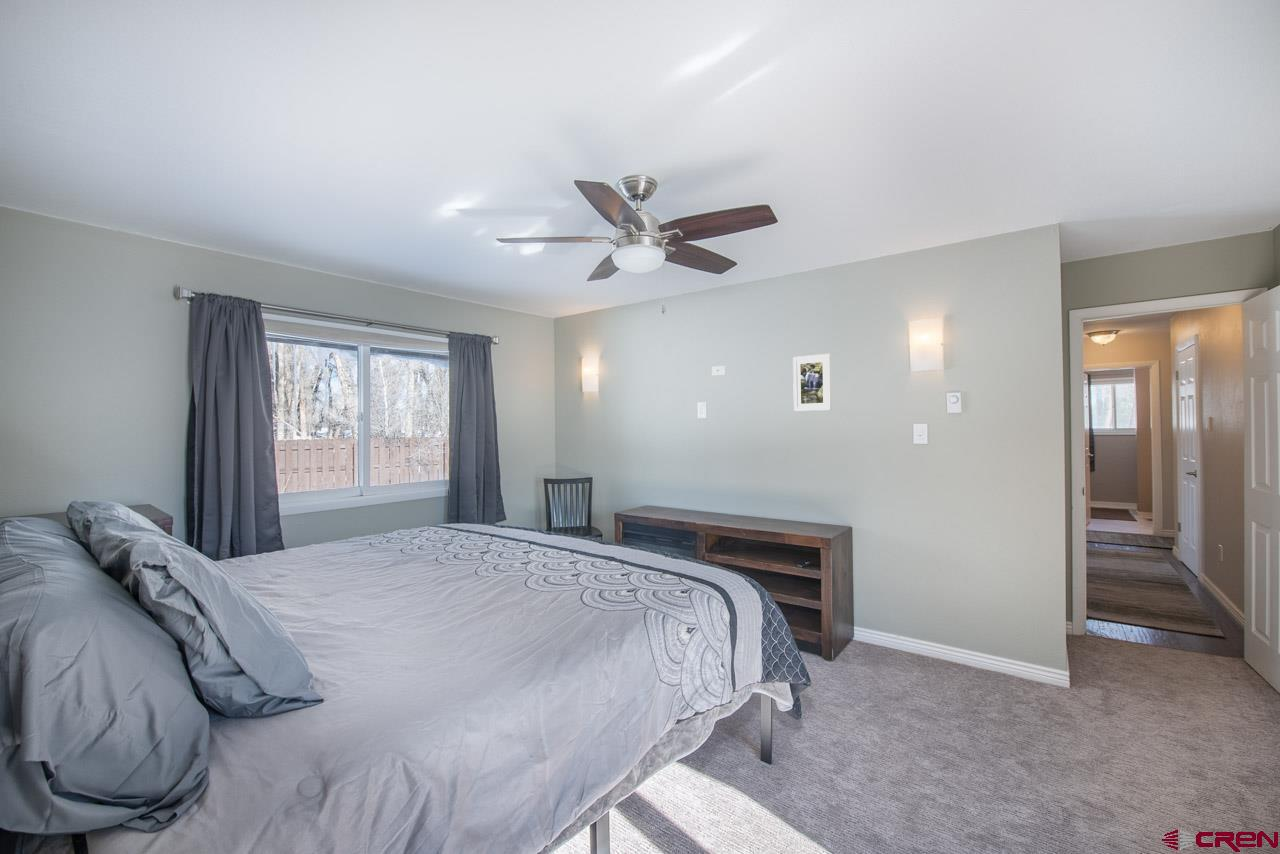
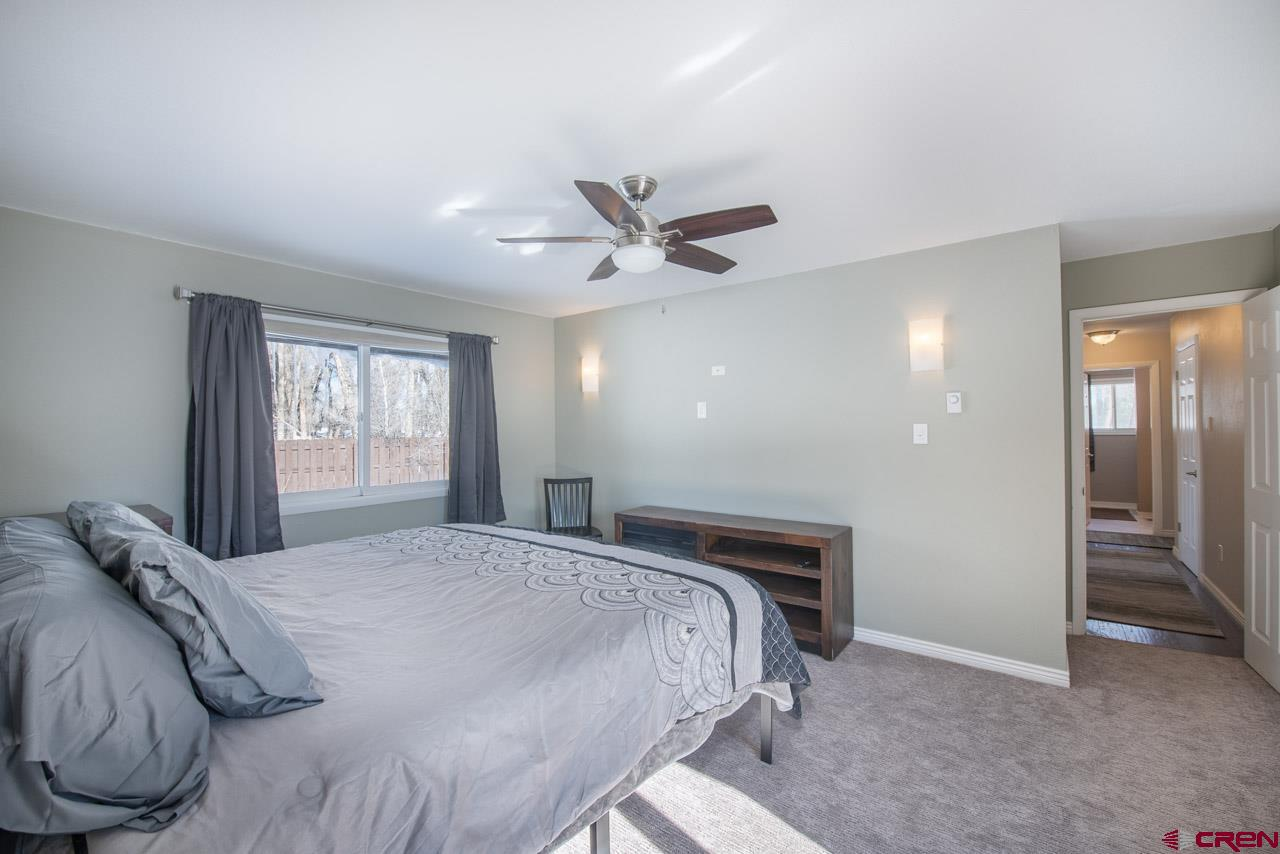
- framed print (811, 383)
